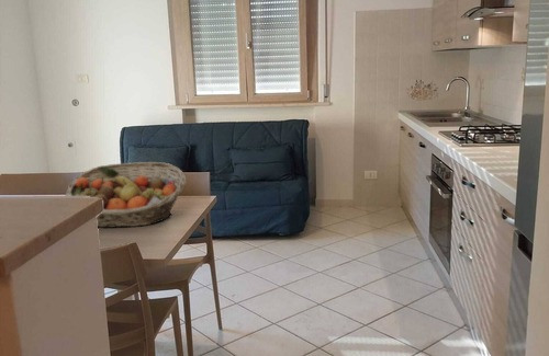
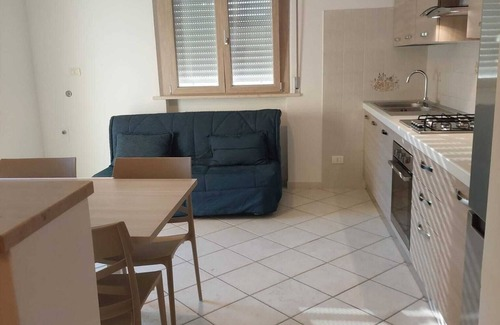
- fruit basket (127, 193)
